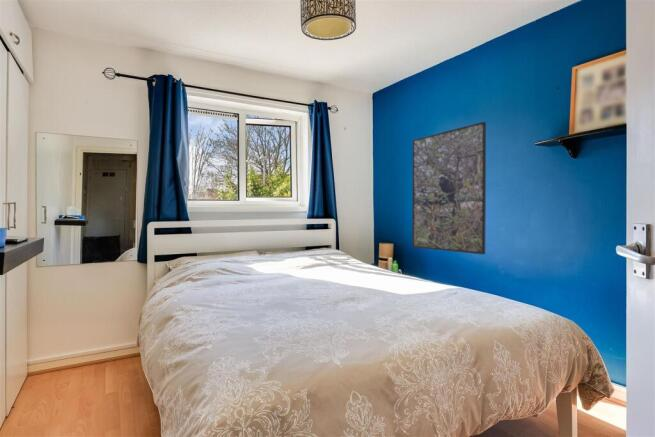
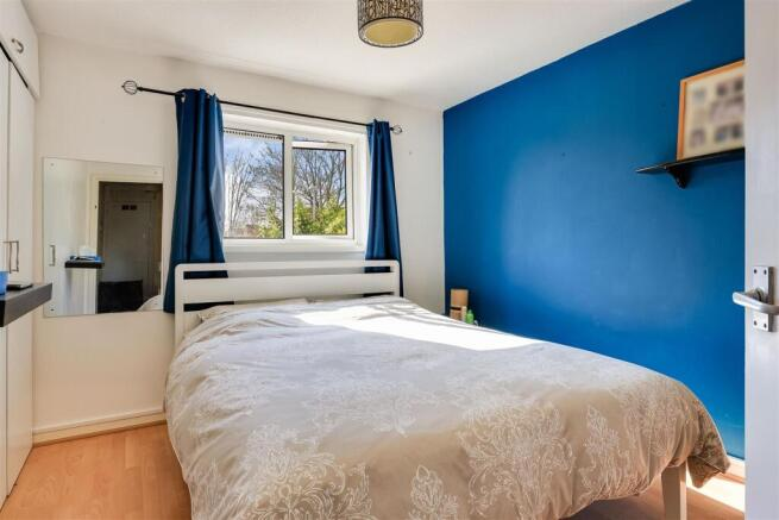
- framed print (445, 191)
